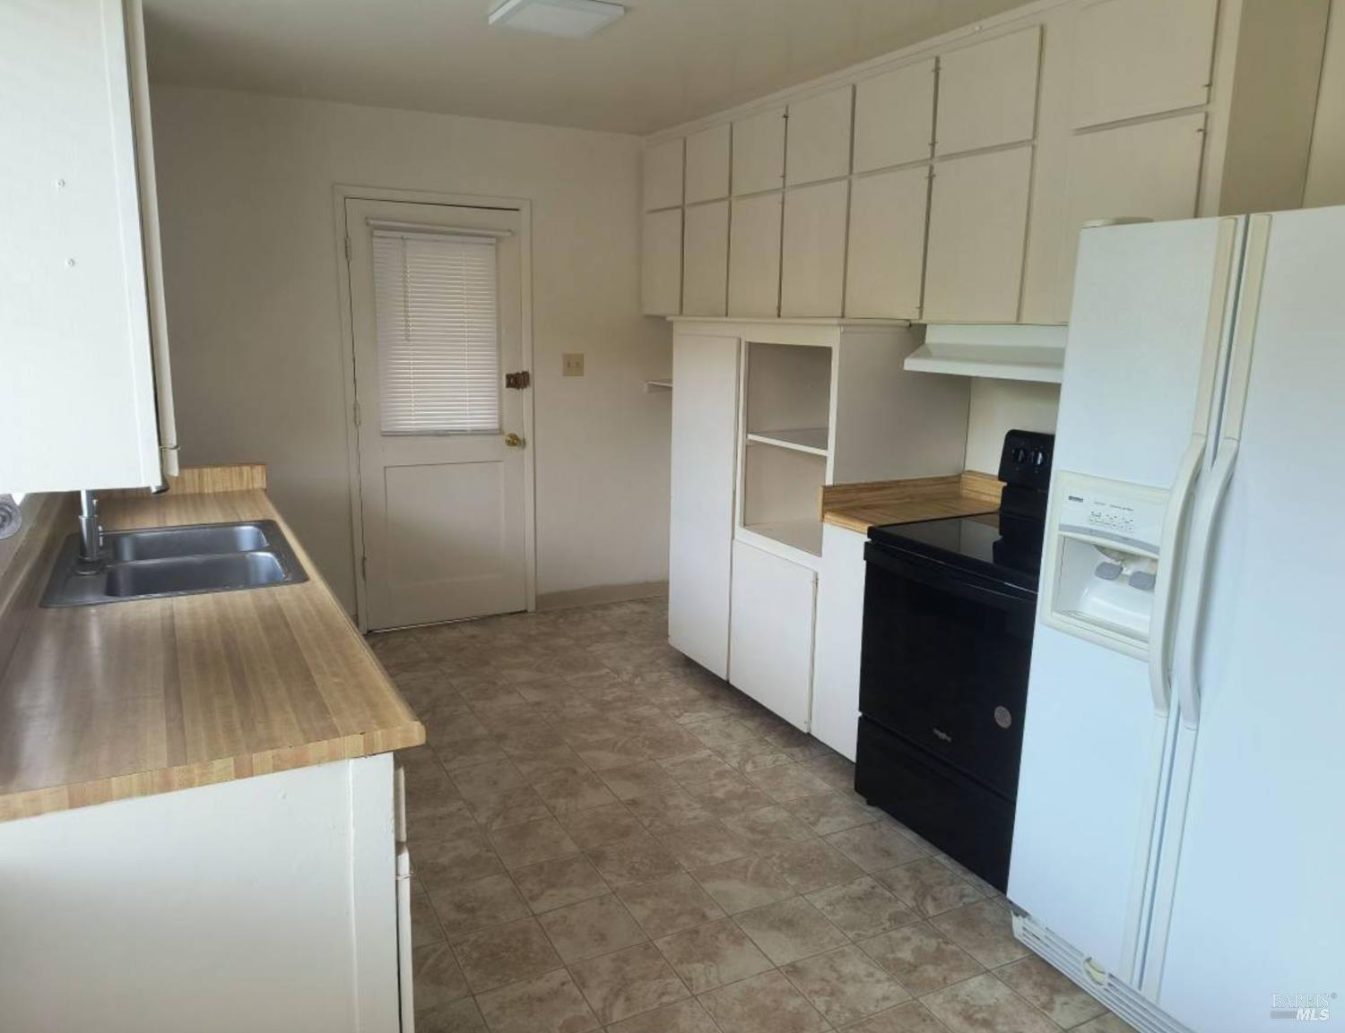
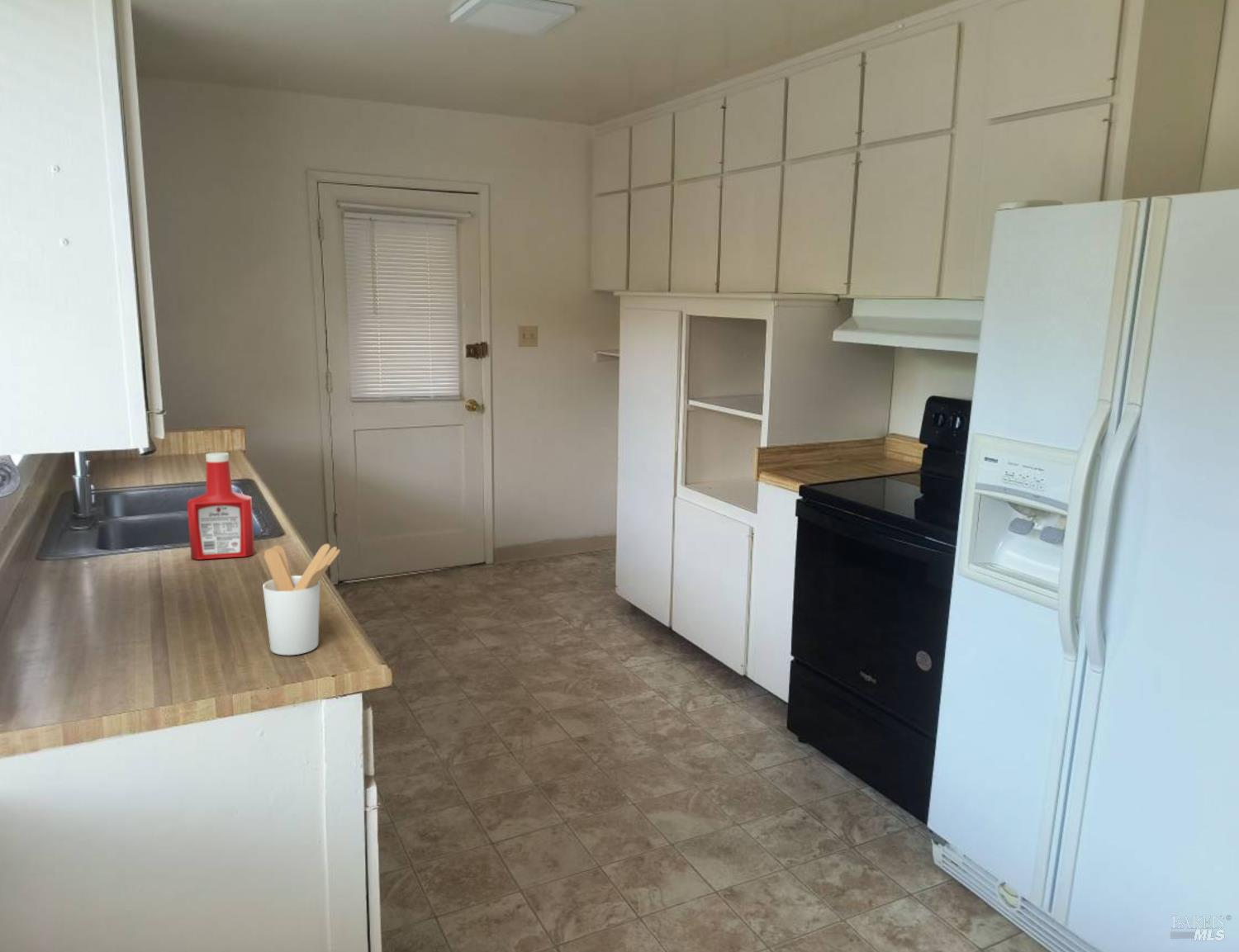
+ soap bottle (220, 504)
+ utensil holder (304, 596)
